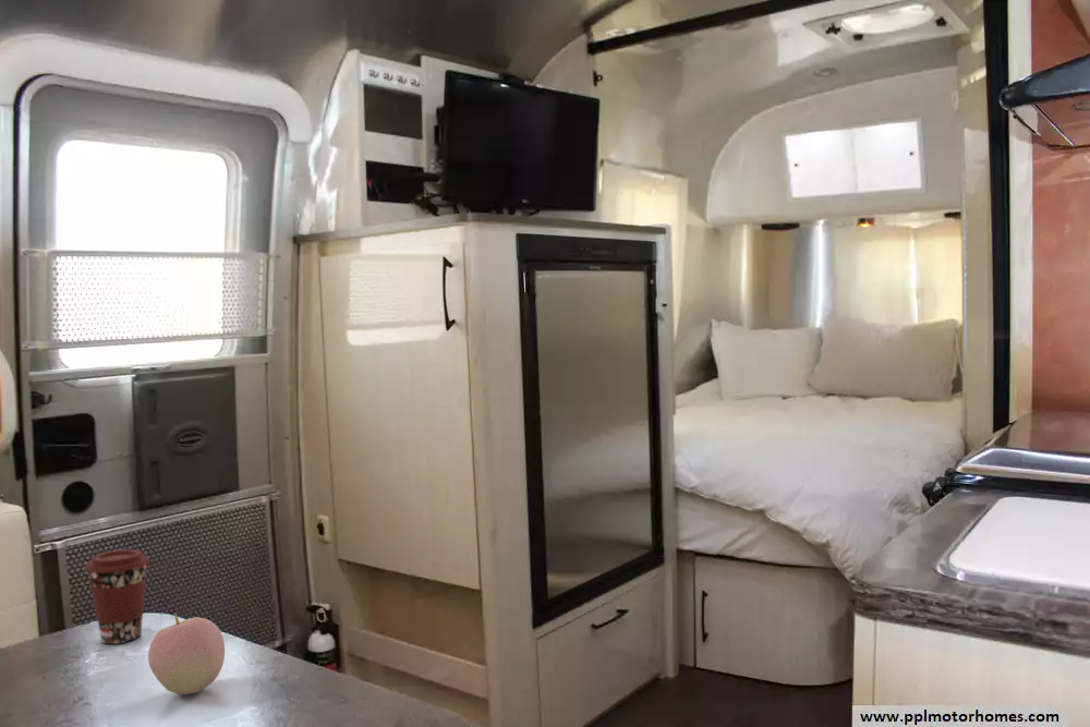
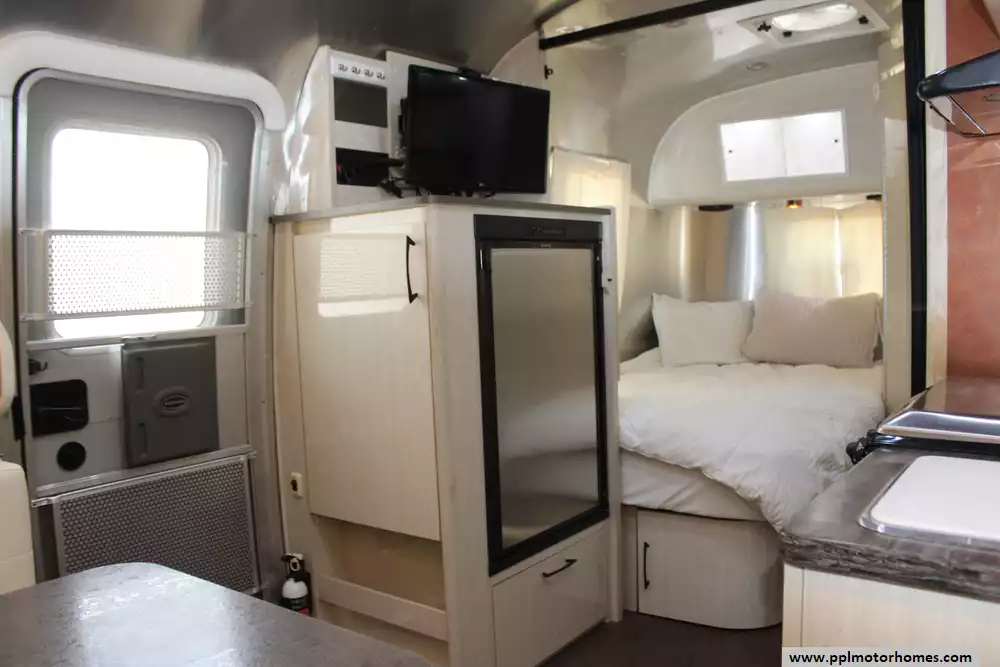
- apple (186, 651)
- coffee cup (119, 596)
